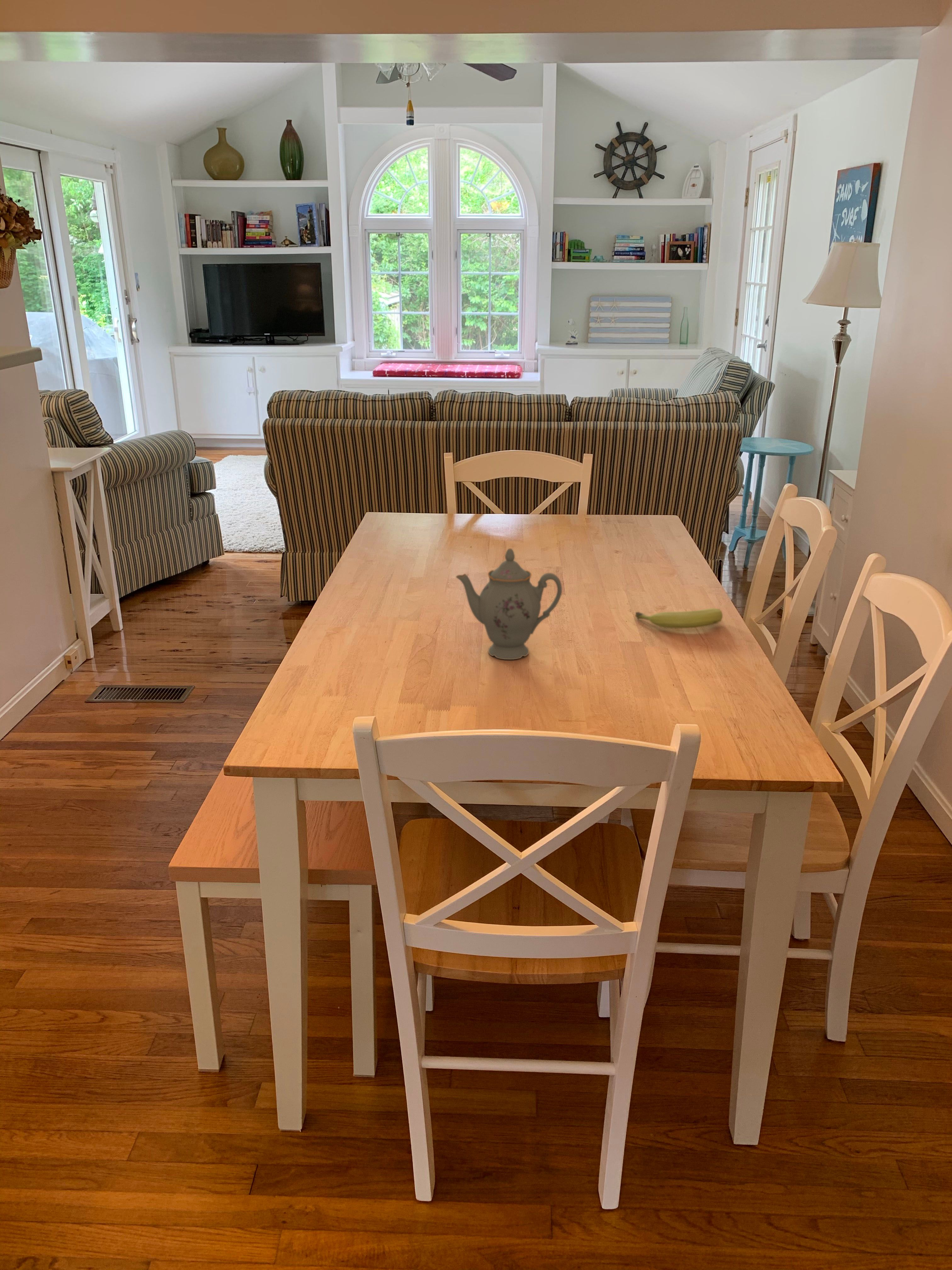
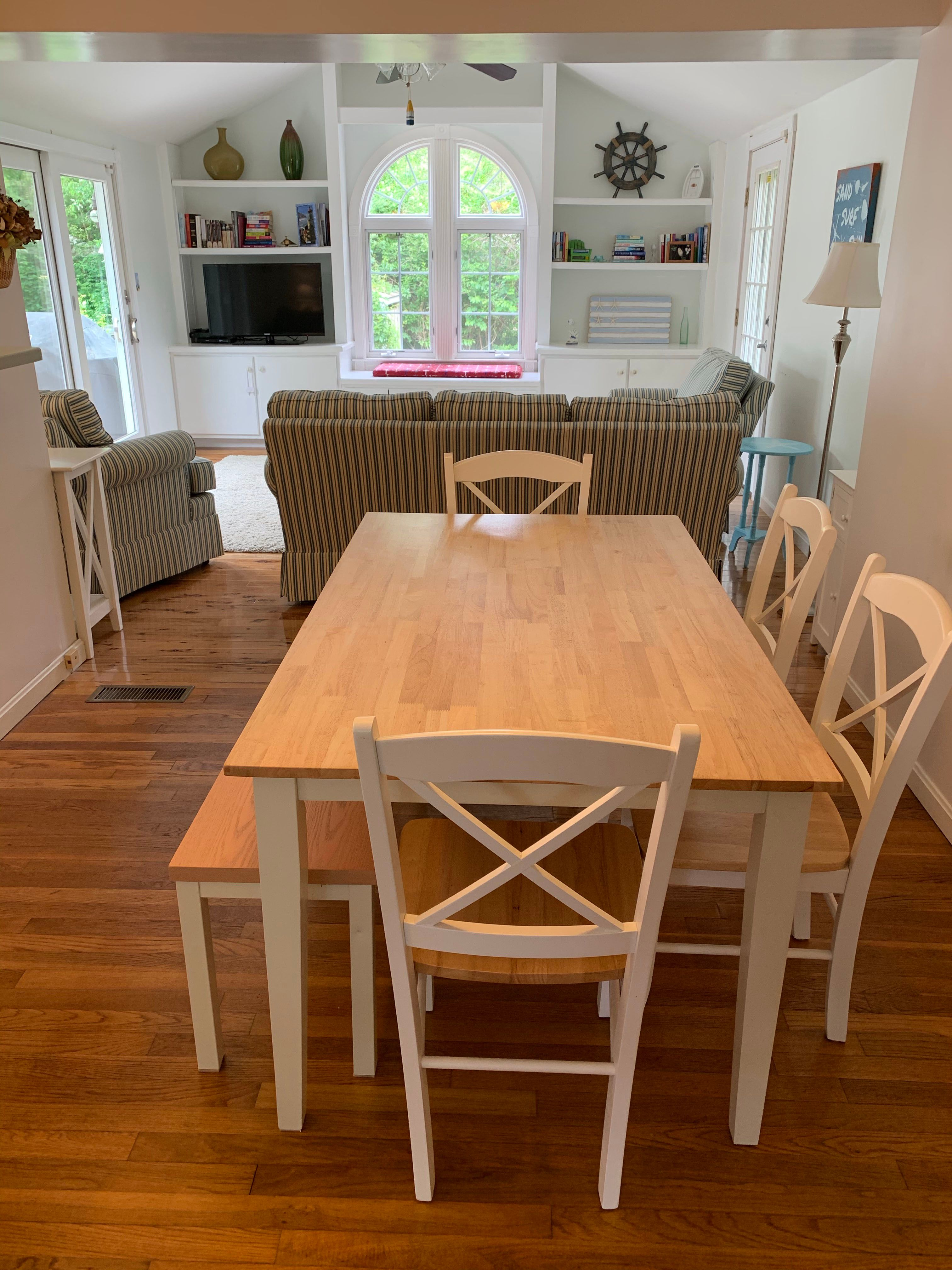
- chinaware (508, 601)
- fruit (682, 616)
